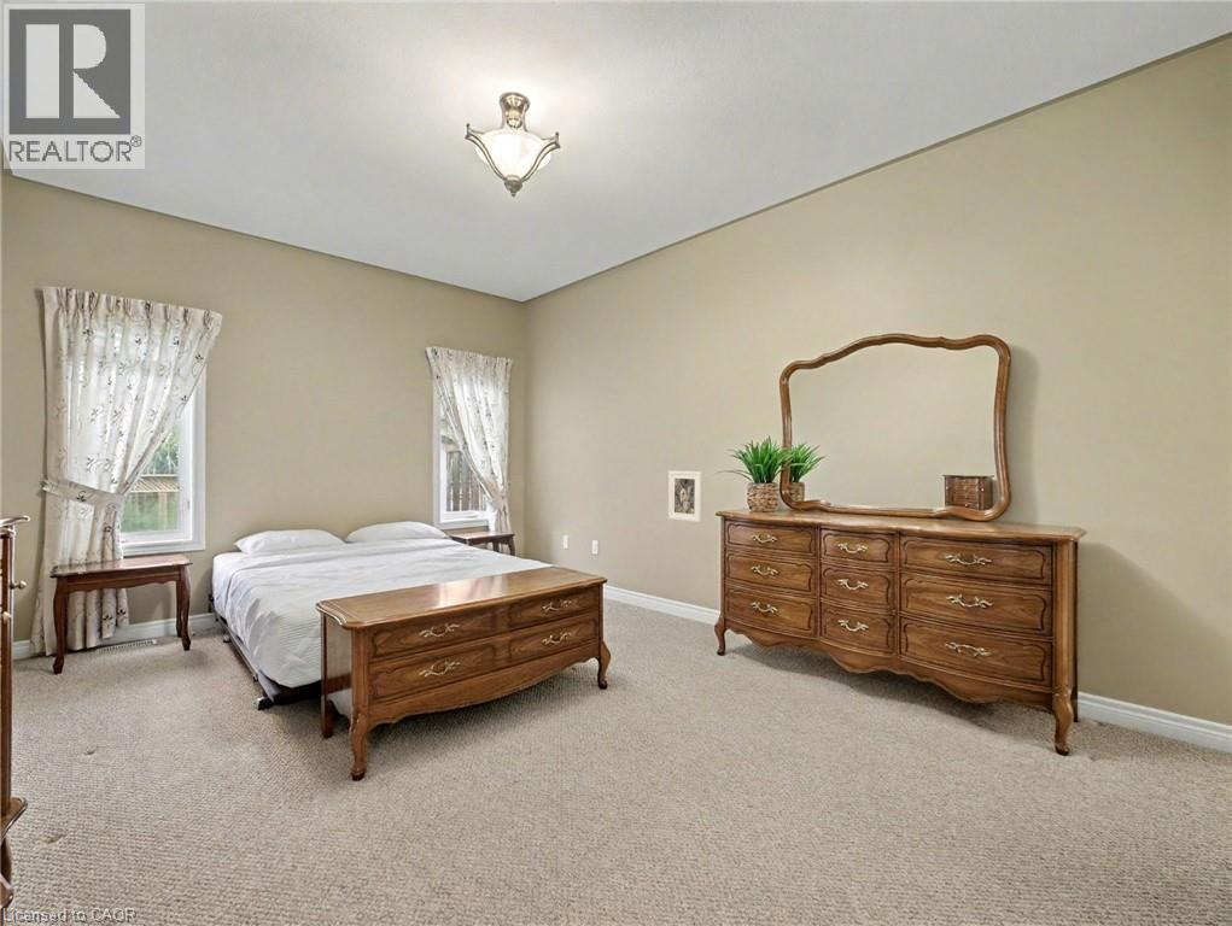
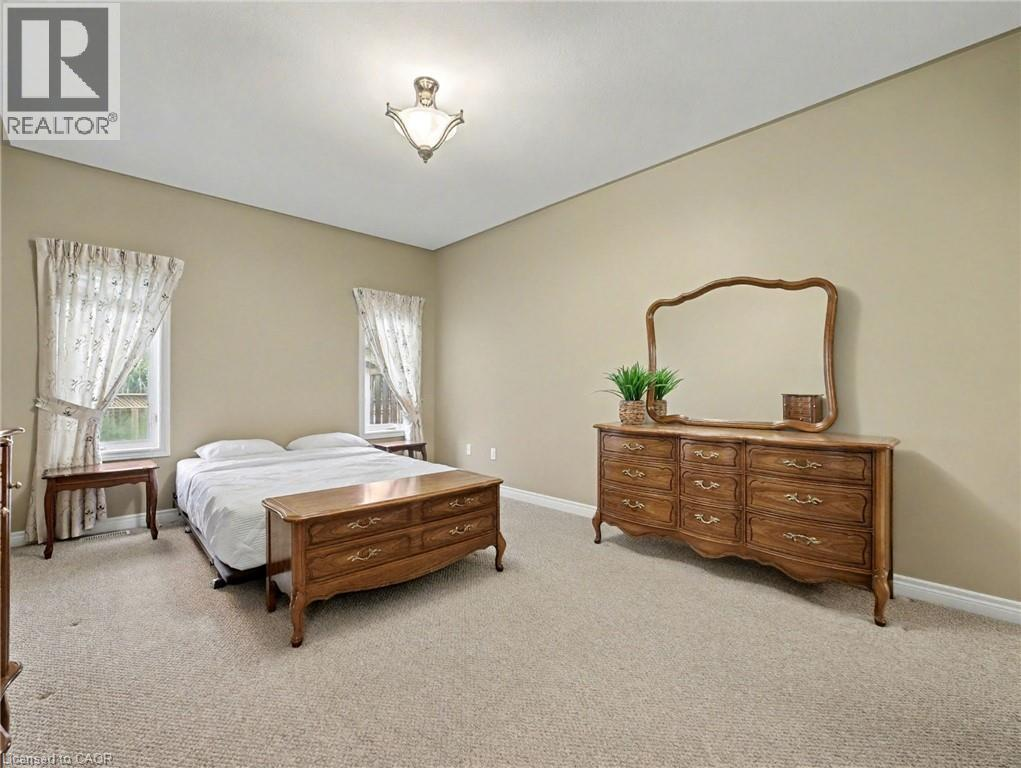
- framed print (684, 496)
